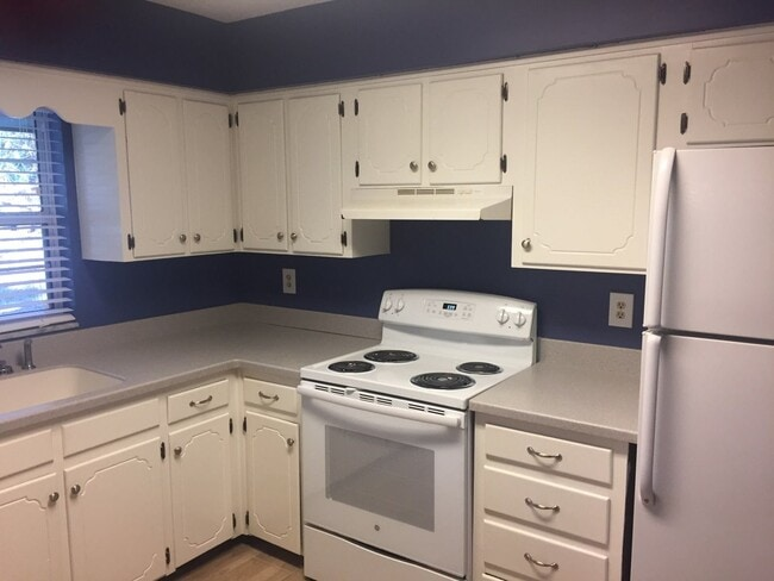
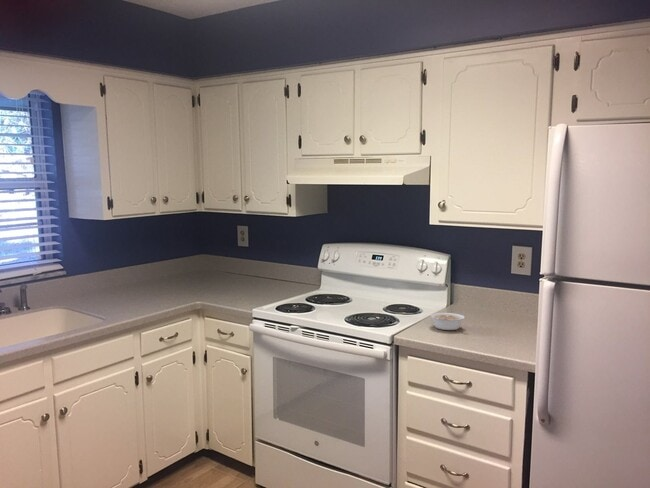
+ legume (448, 320)
